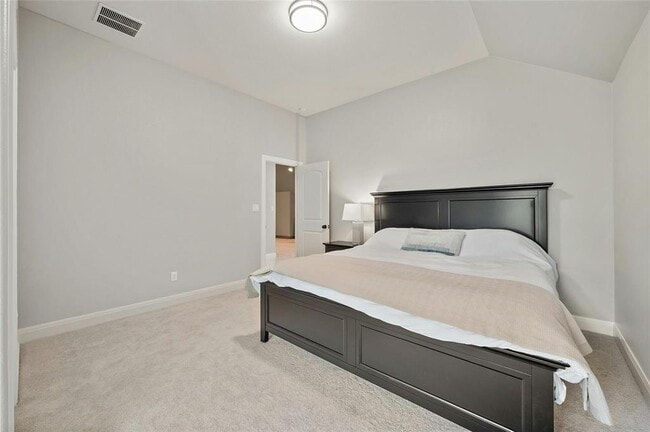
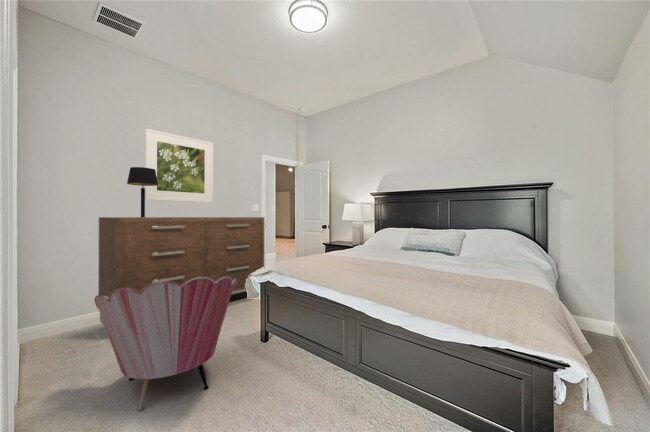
+ table lamp (142, 192)
+ dresser (193, 262)
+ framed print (182, 168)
+ armchair (171, 326)
